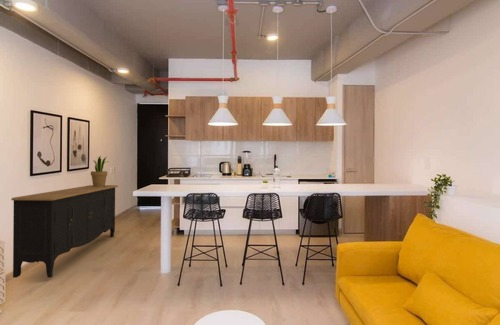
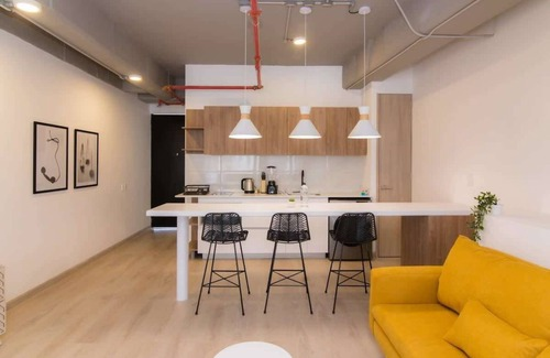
- potted plant (100, 170)
- sideboard (75, 222)
